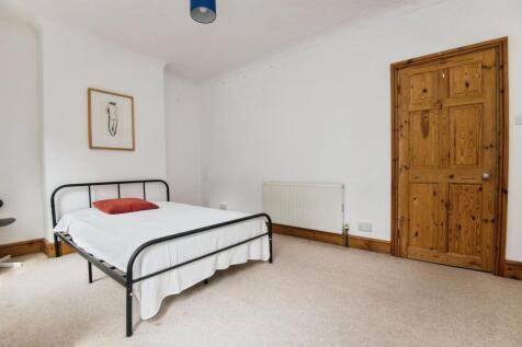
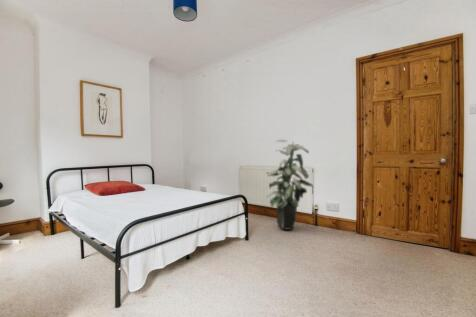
+ indoor plant (286, 183)
